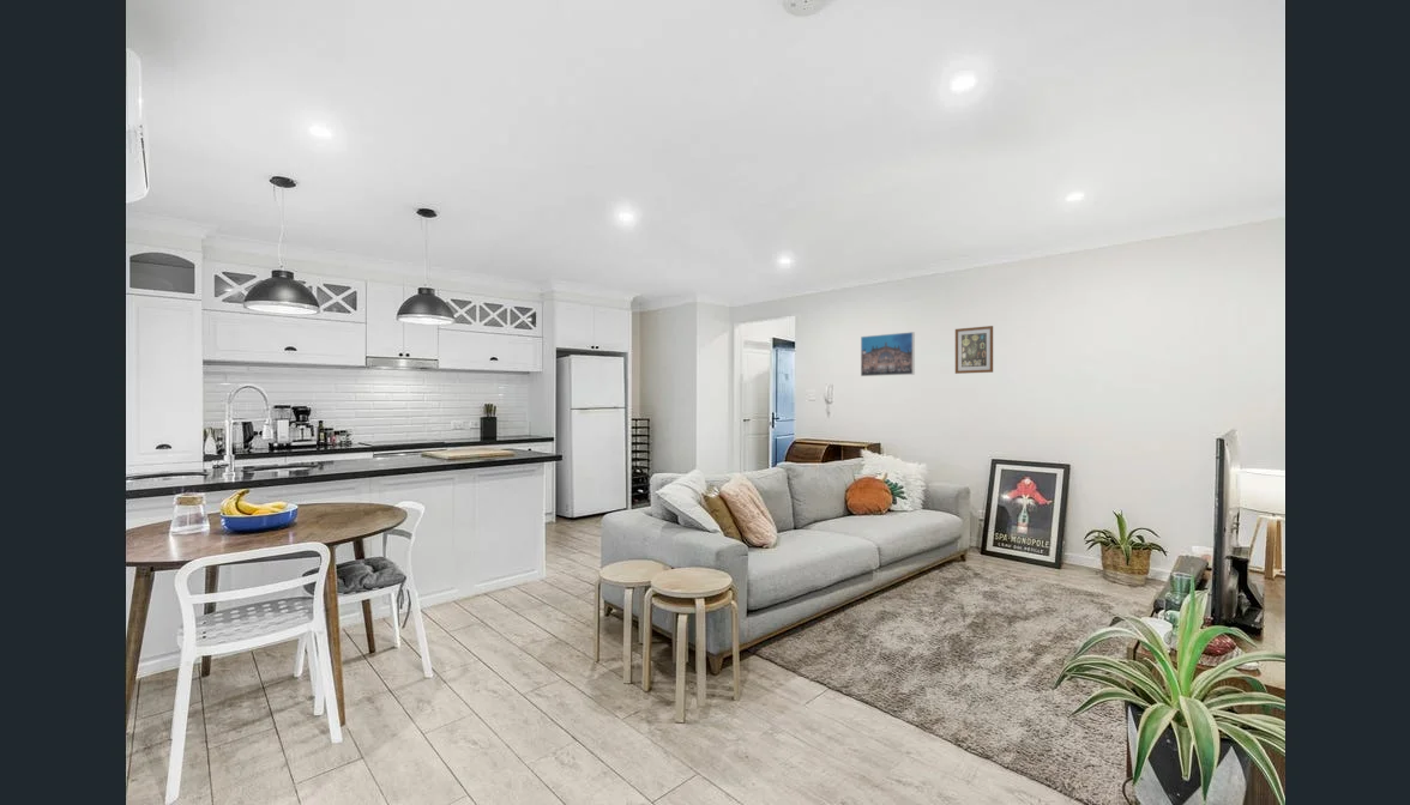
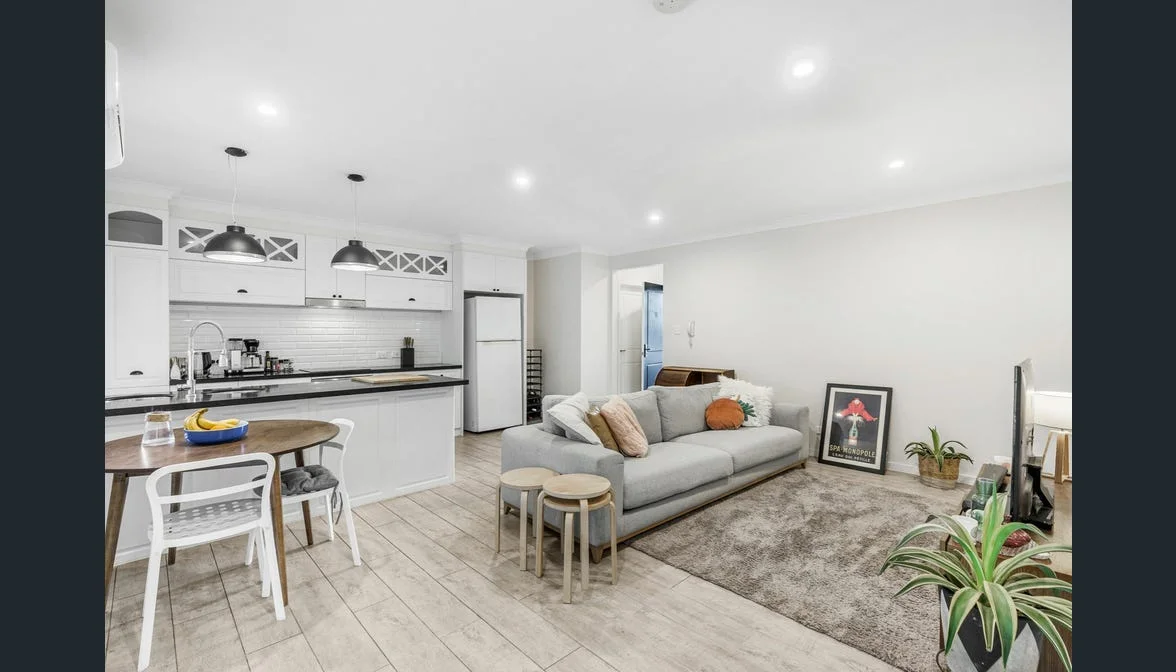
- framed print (886, 355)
- wall art (974, 350)
